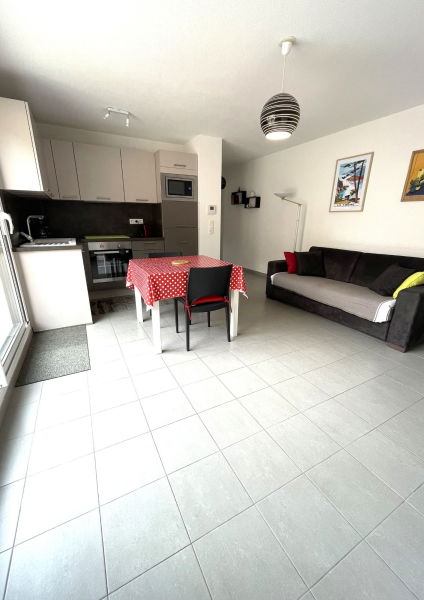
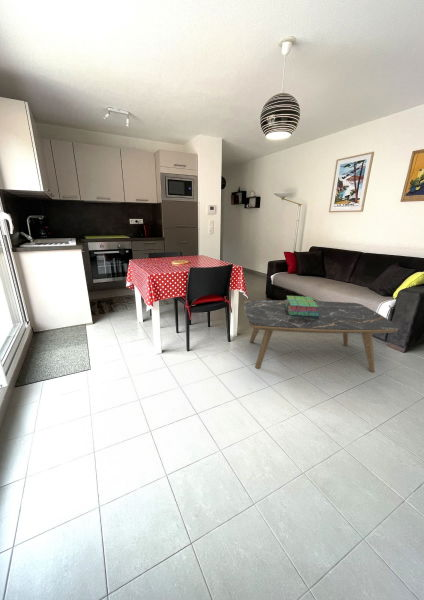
+ coffee table (308, 332)
+ stack of books (301, 305)
